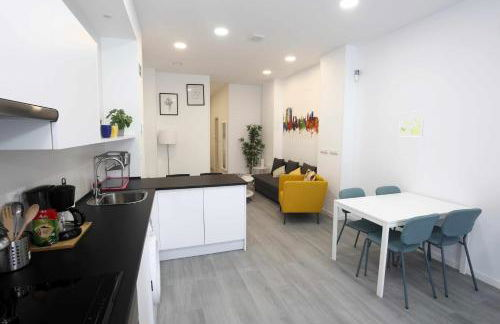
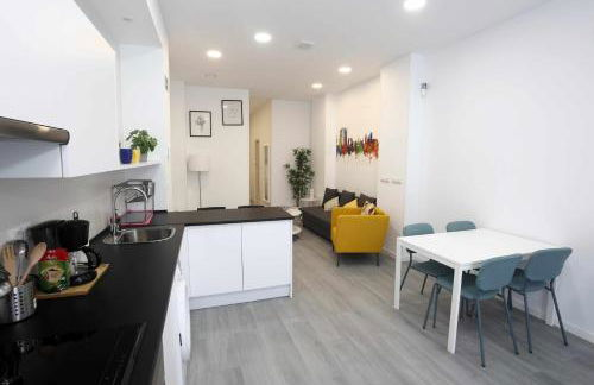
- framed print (411, 124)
